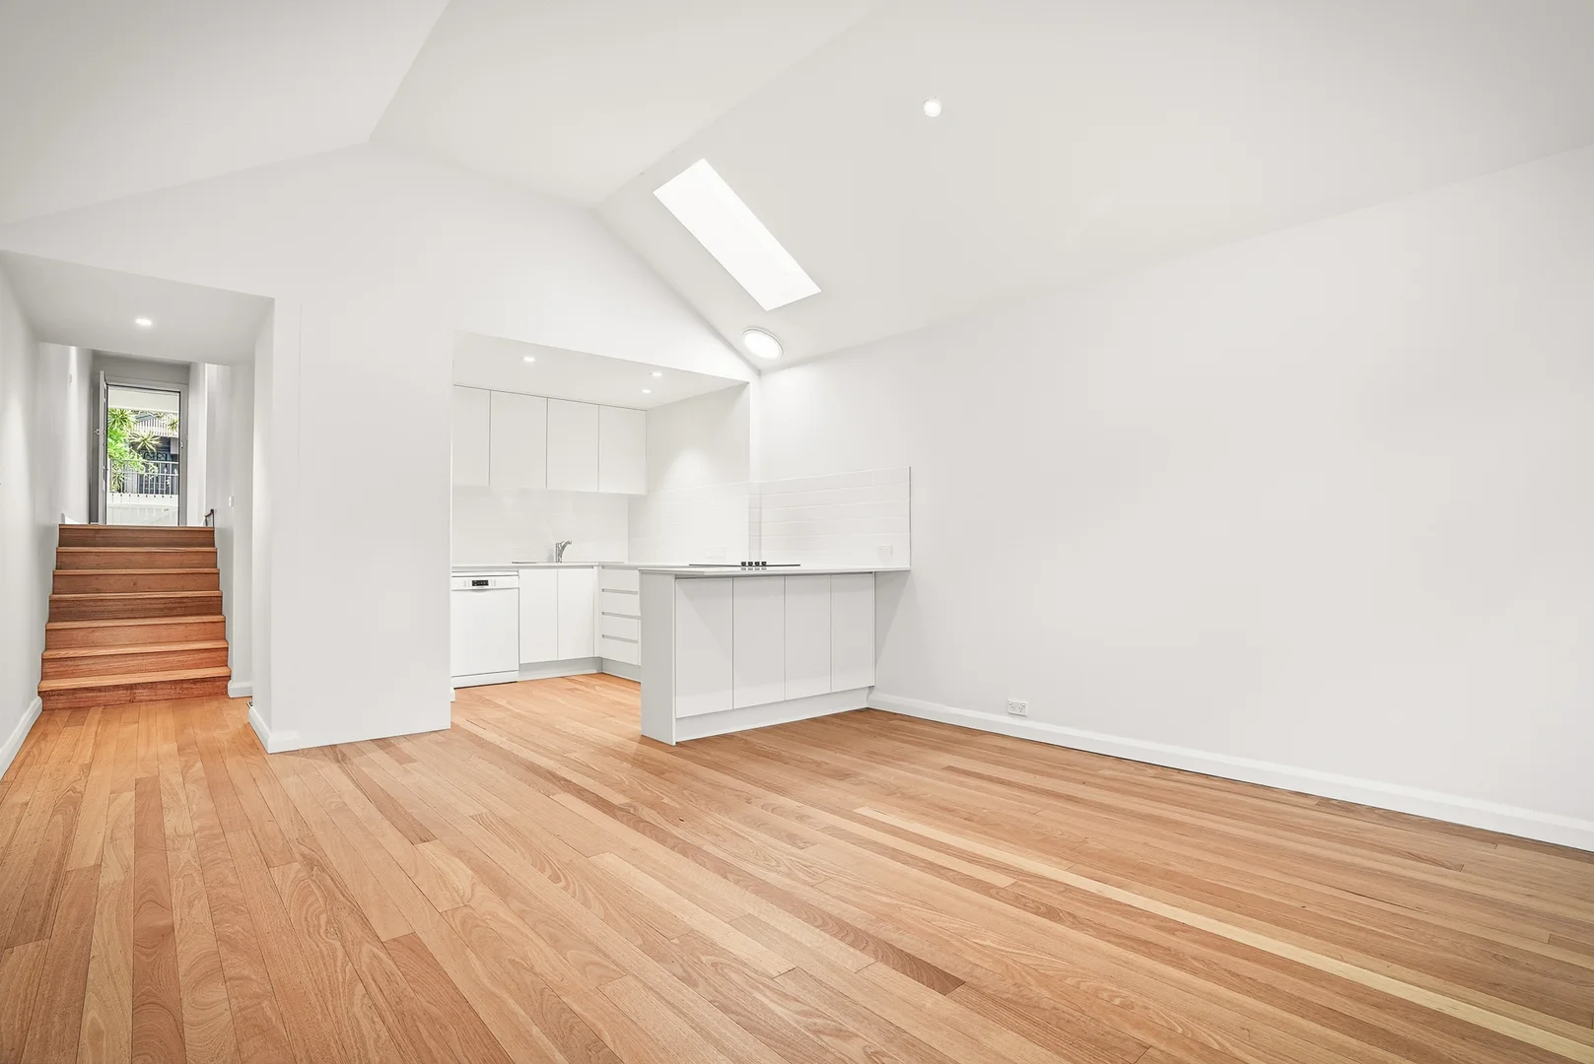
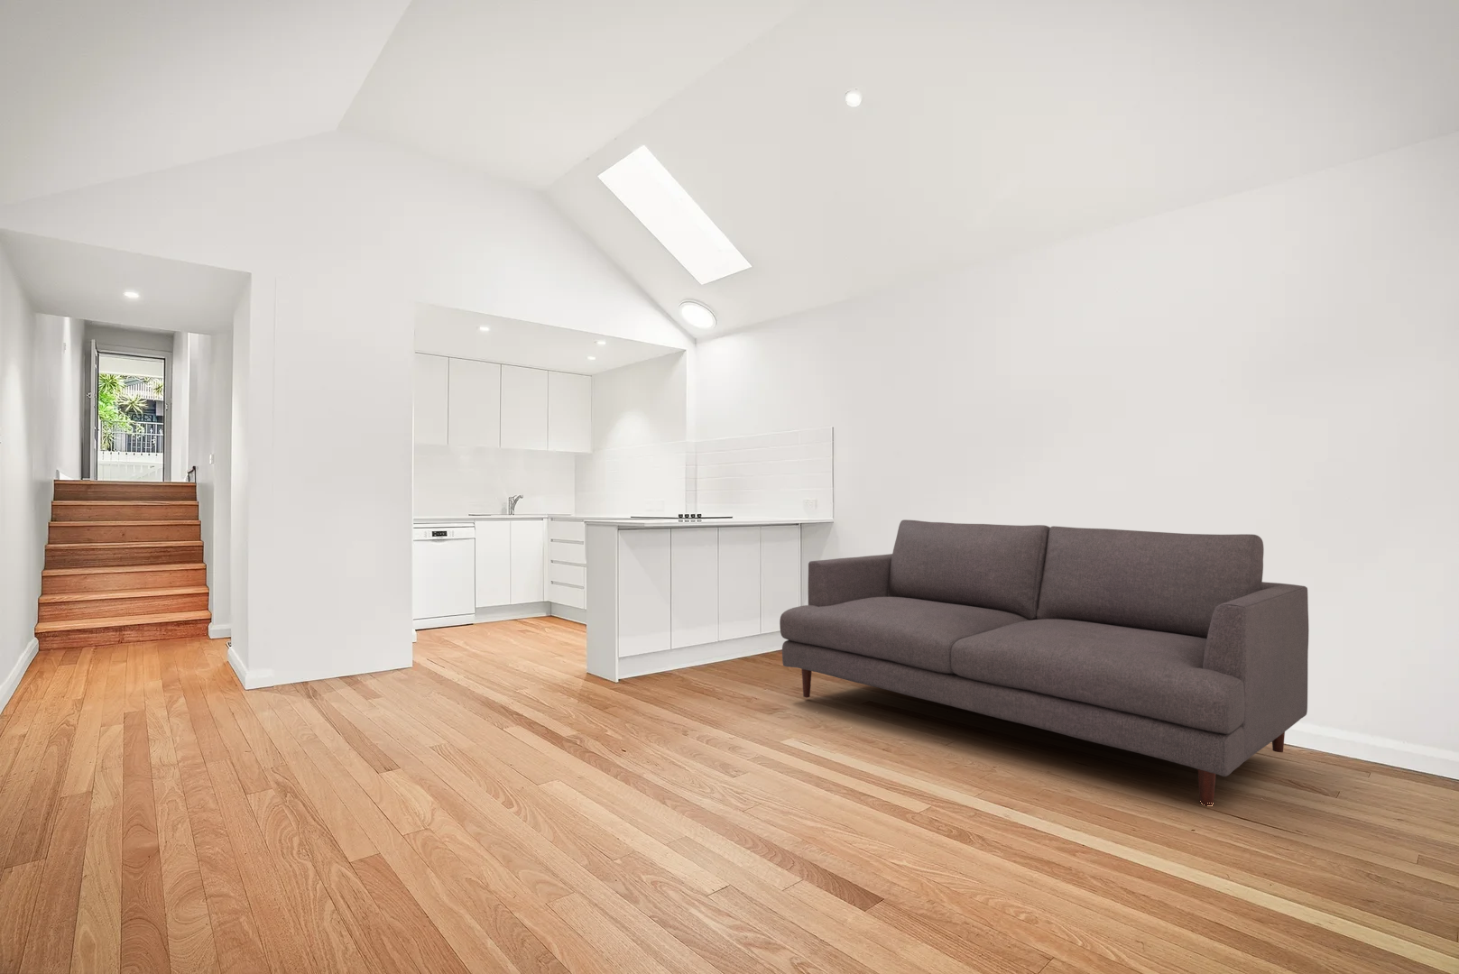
+ sofa (1013, 625)
